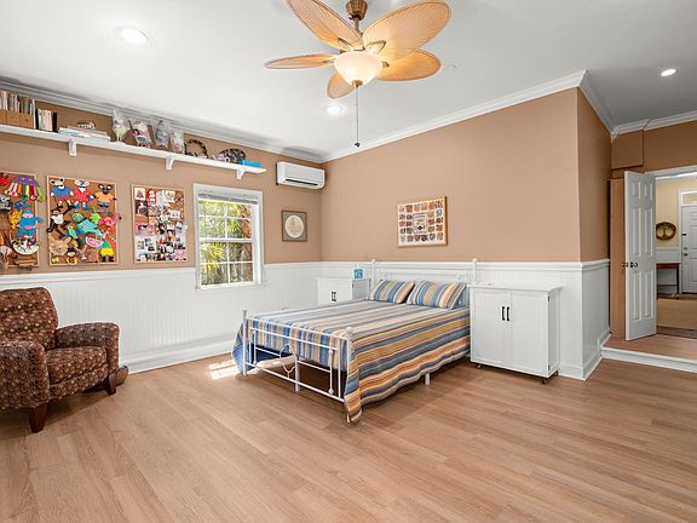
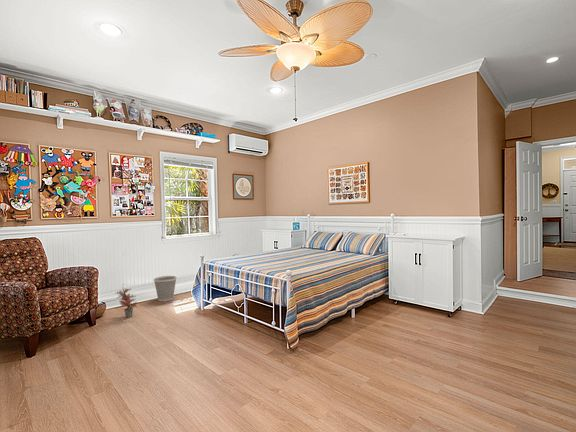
+ wastebasket (165, 288)
+ potted plant (126, 299)
